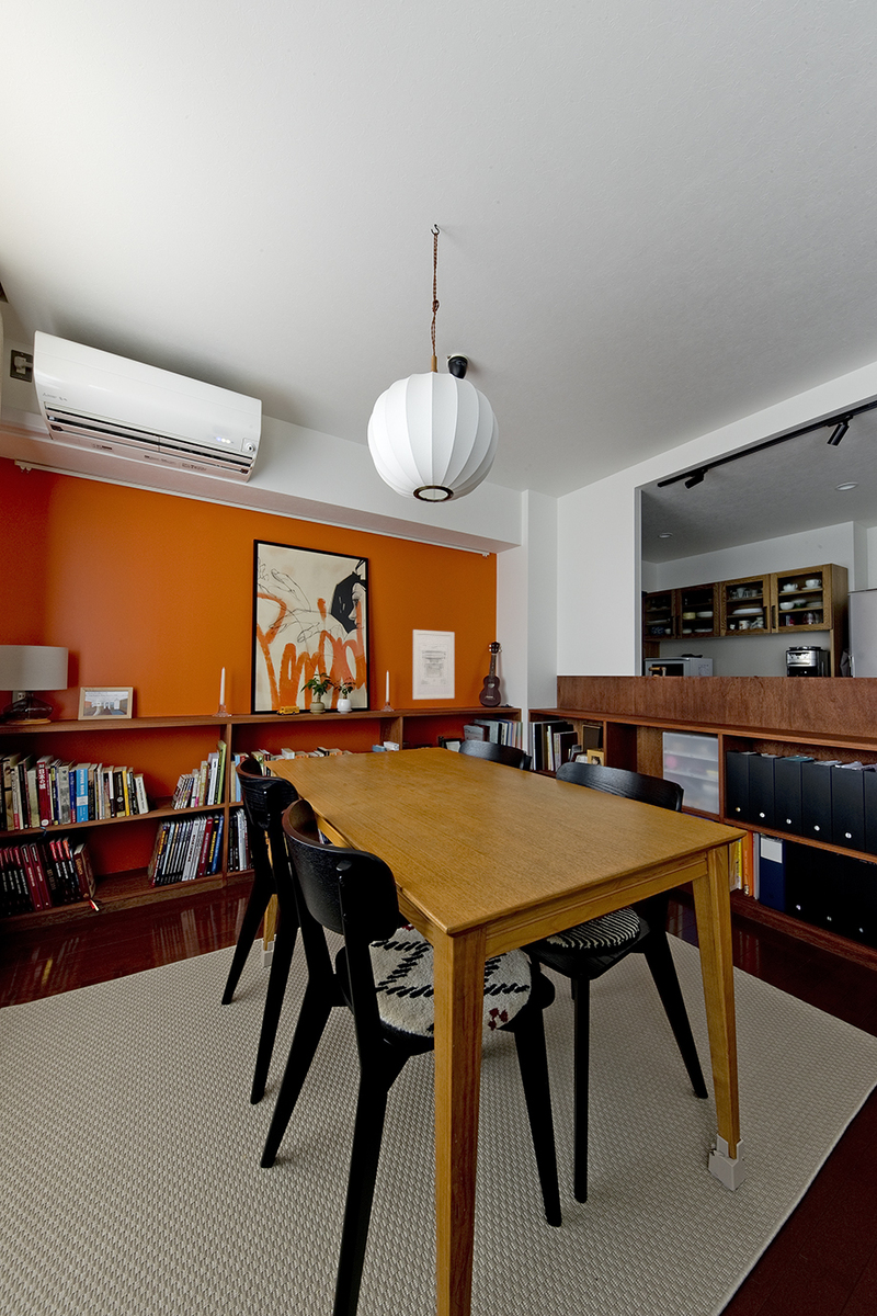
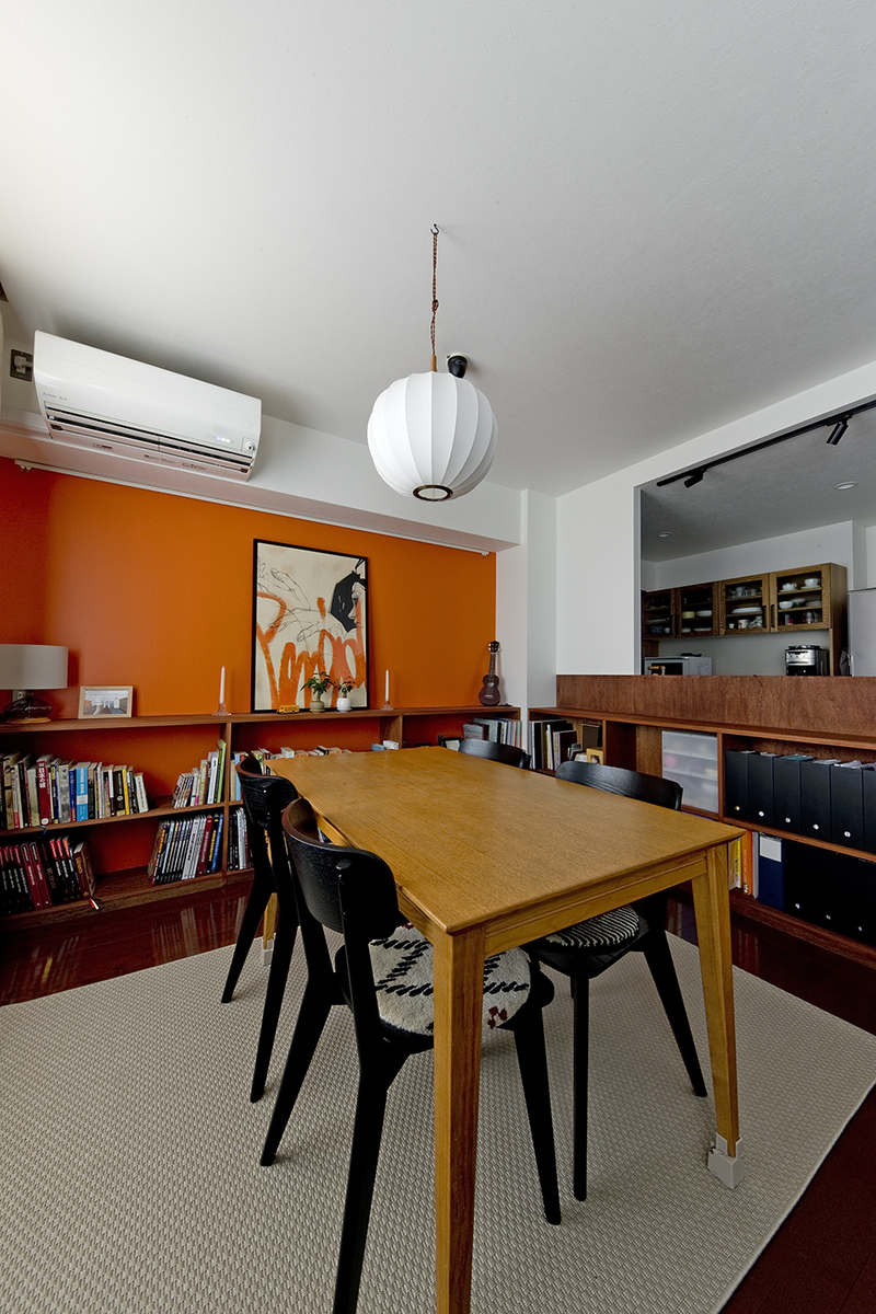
- wall art (434, 665)
